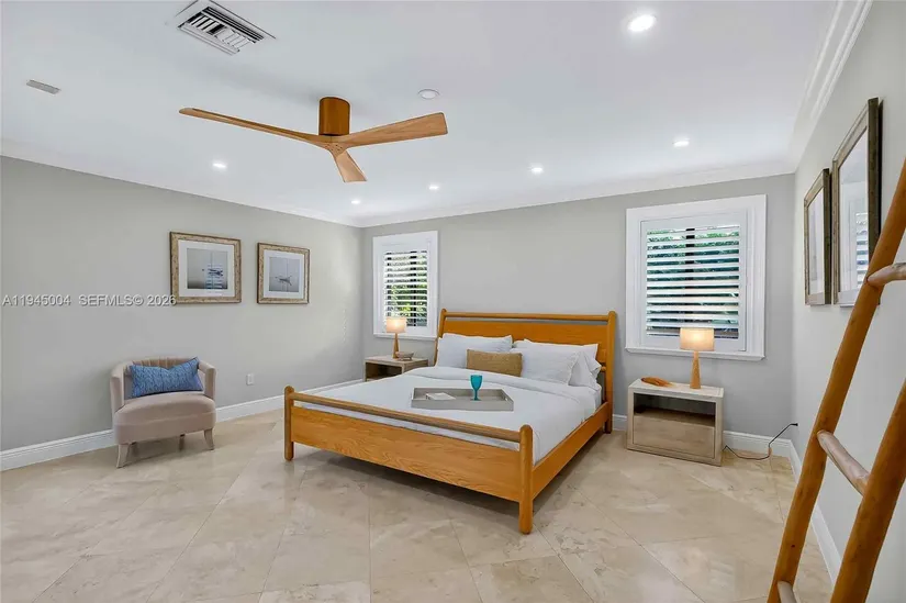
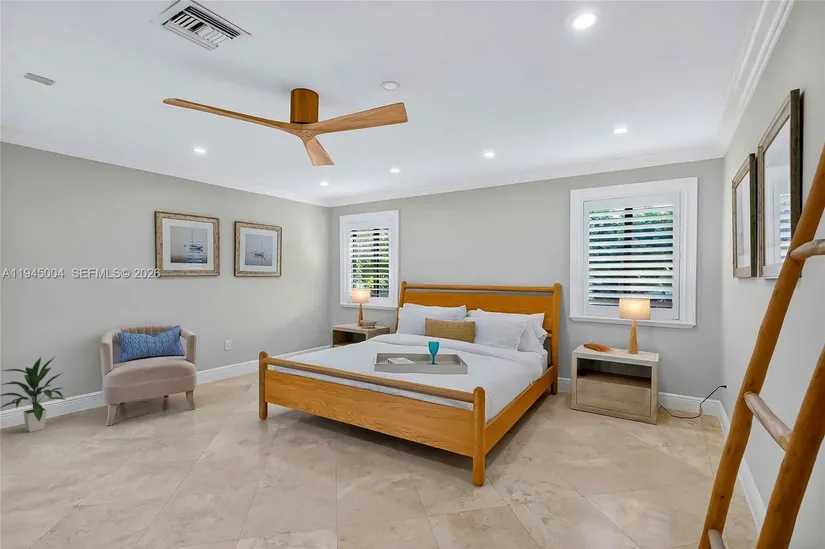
+ indoor plant (33, 394)
